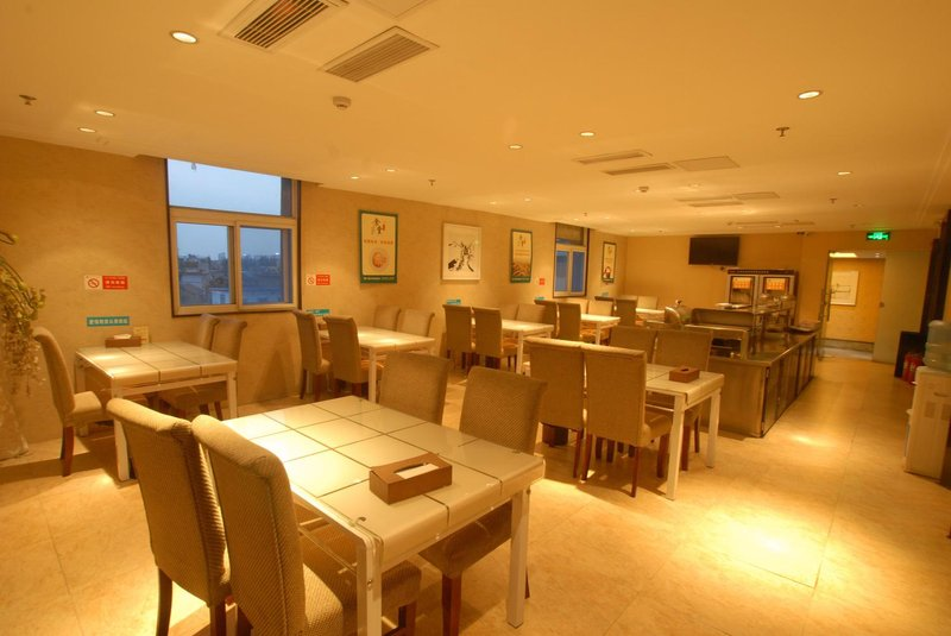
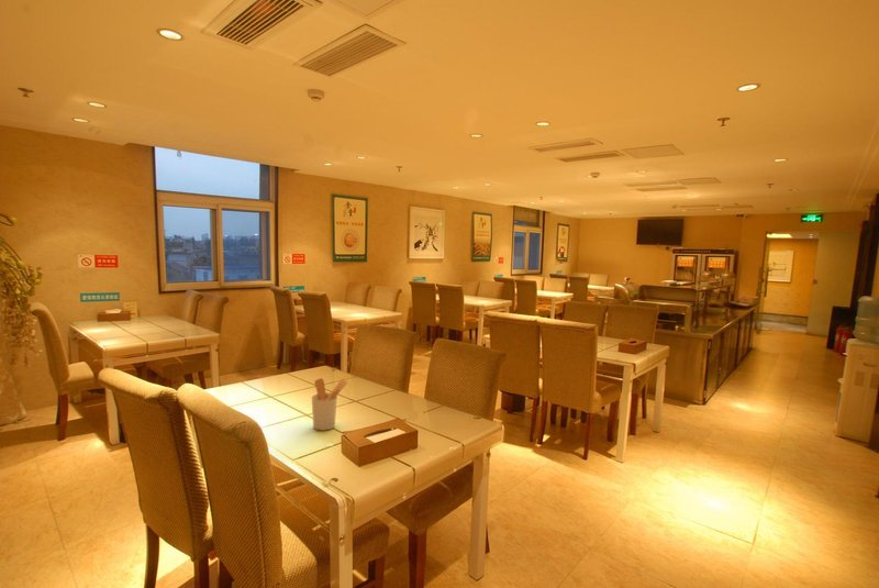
+ utensil holder (330, 402)
